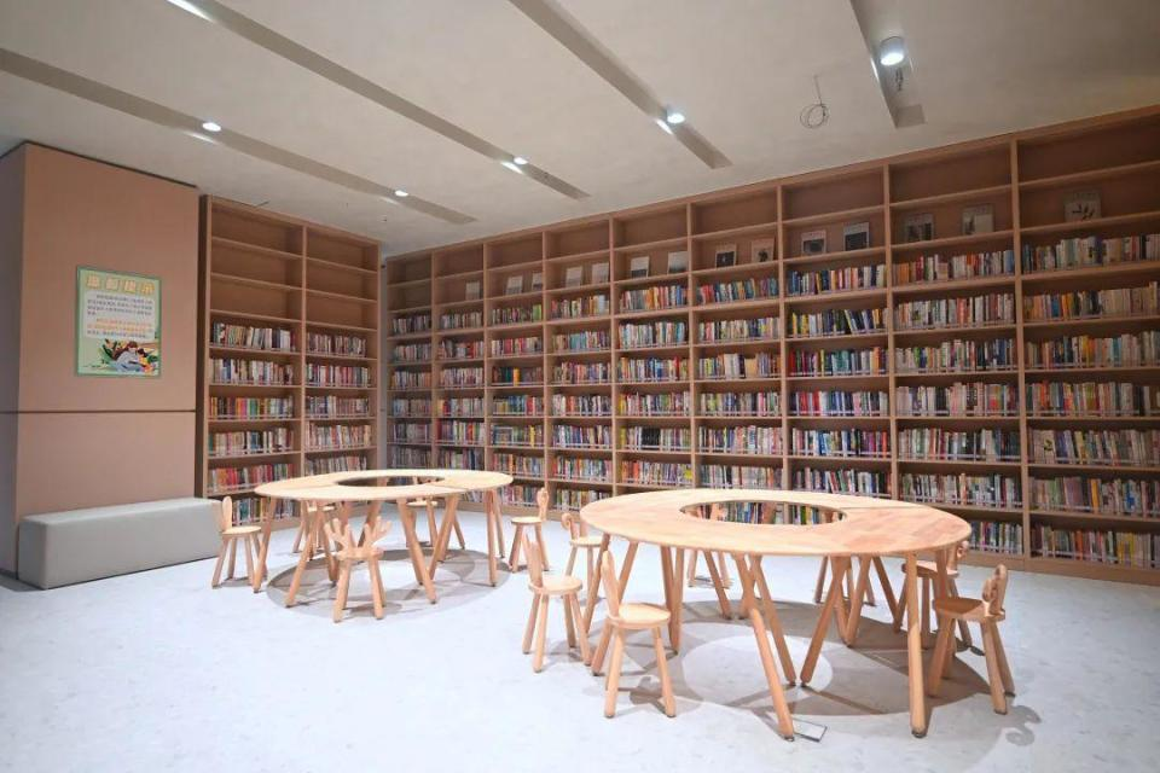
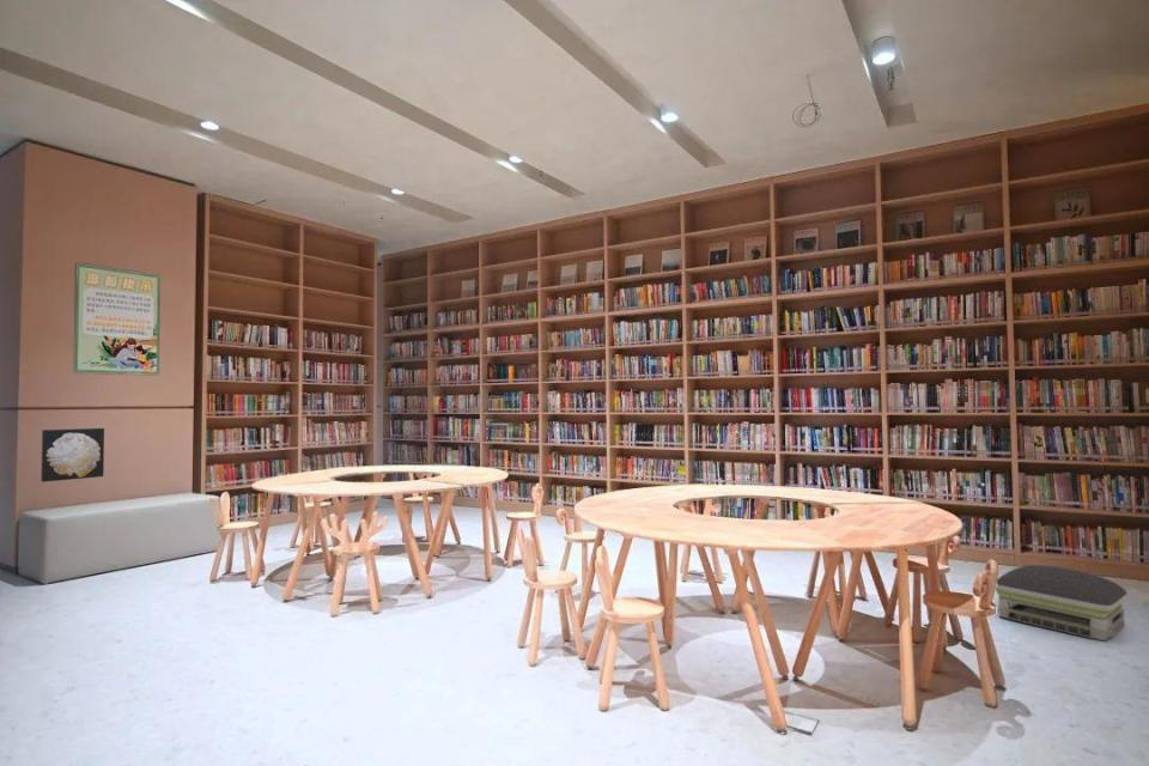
+ wall art (73, 454)
+ air purifier (1058, 595)
